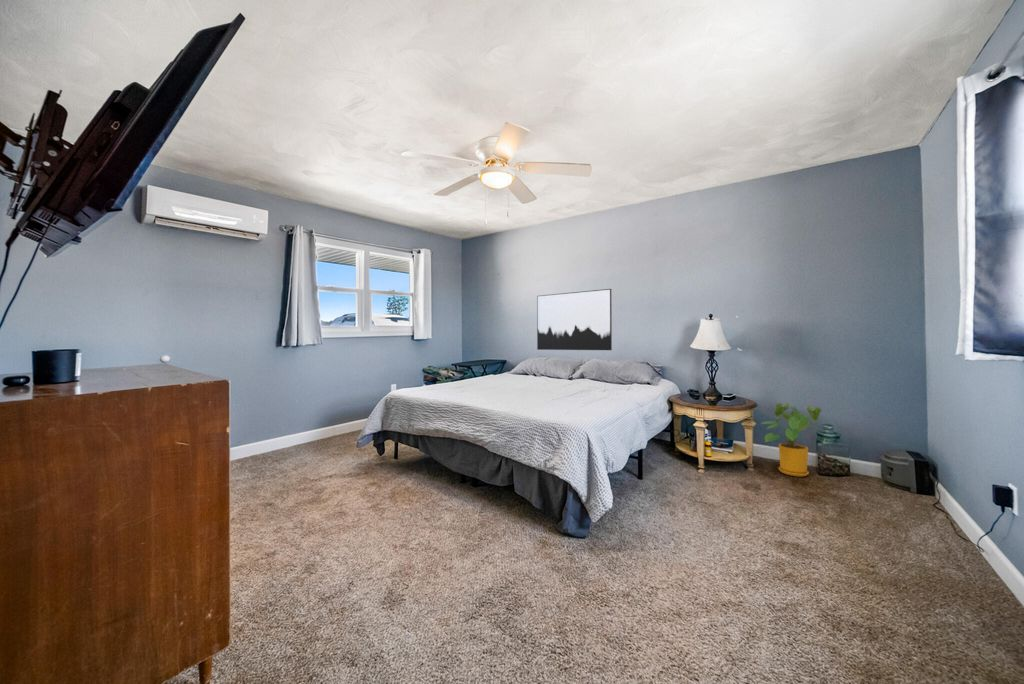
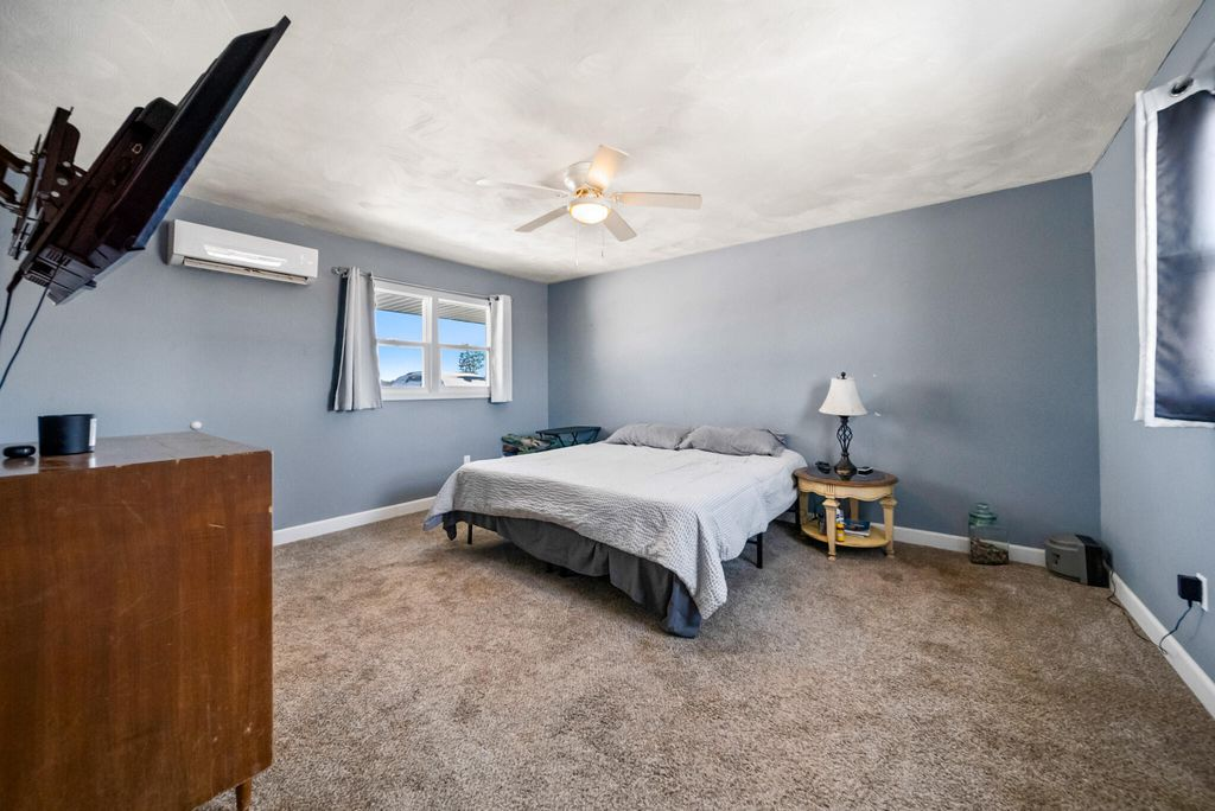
- wall art (571, 321)
- house plant (790, 438)
